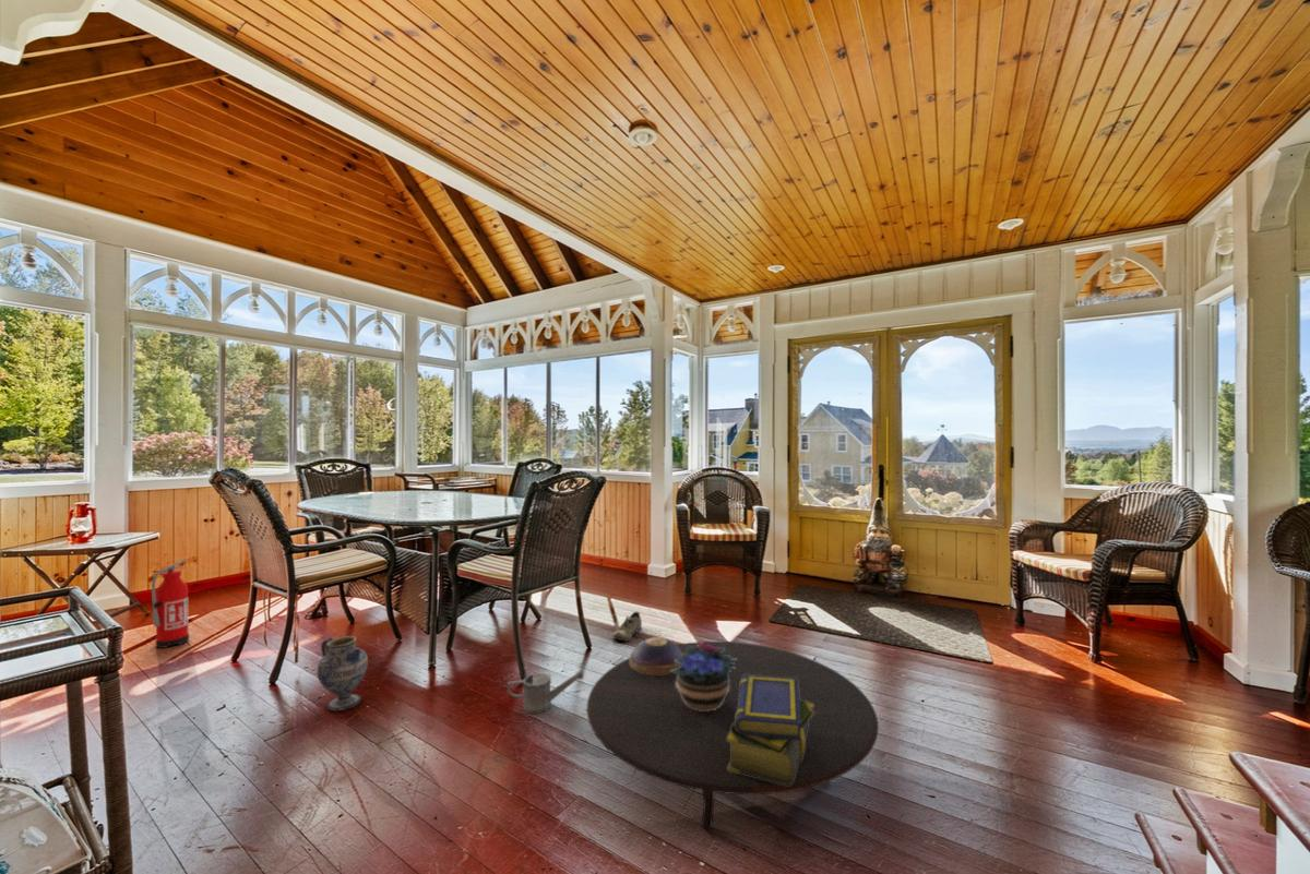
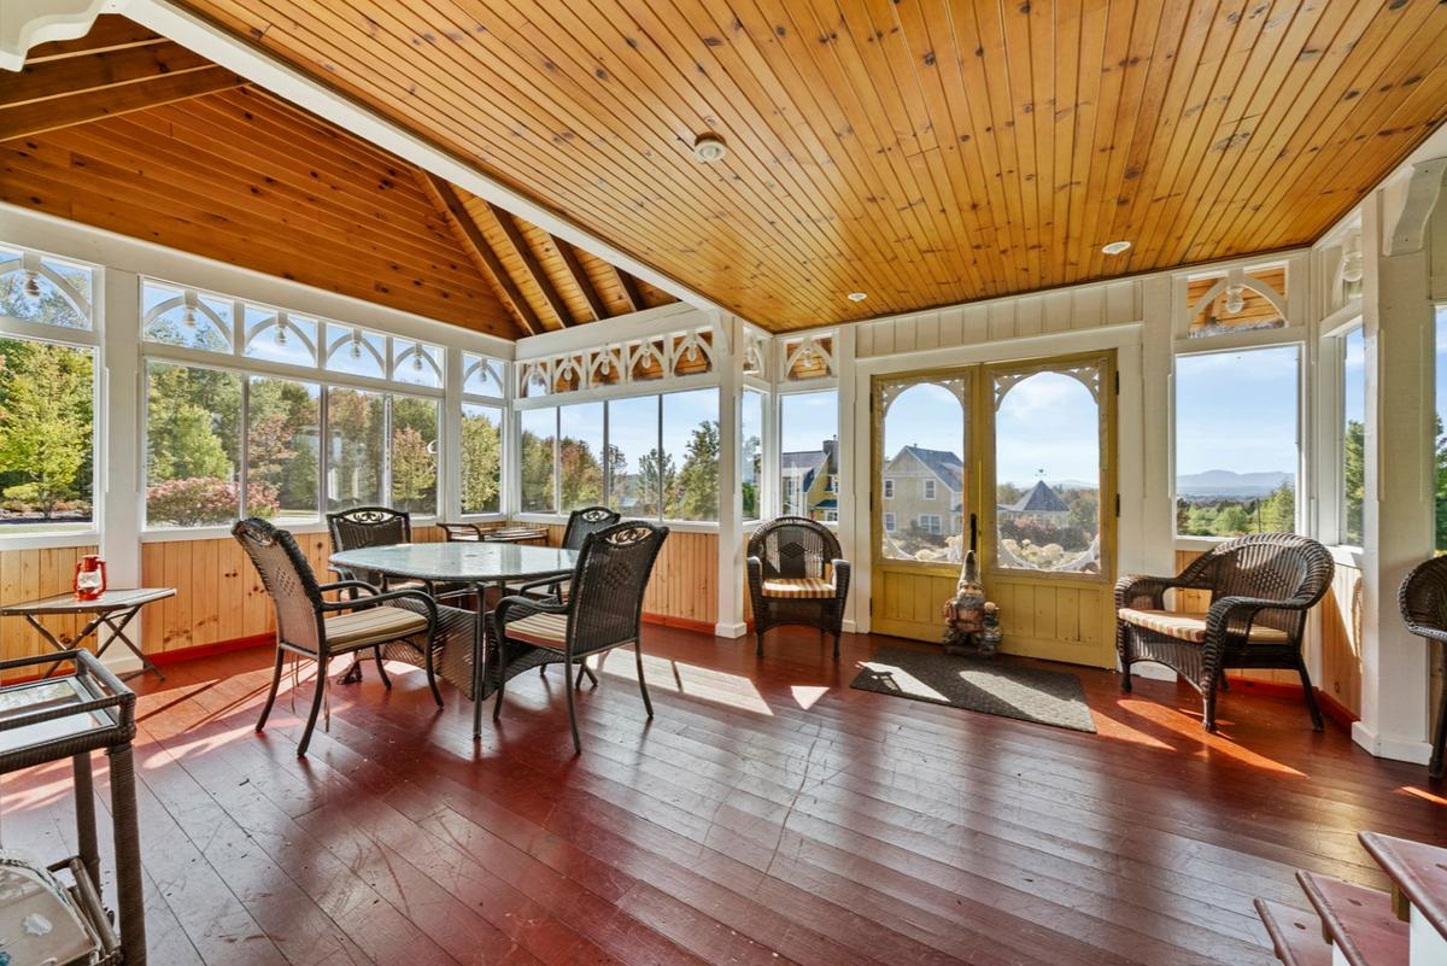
- fire extinguisher (170, 602)
- table (727, 726)
- decorative bowl (656, 650)
- potted flower (703, 672)
- stack of books (771, 722)
- watering can (546, 689)
- shoe (628, 625)
- ceramic jug (342, 671)
